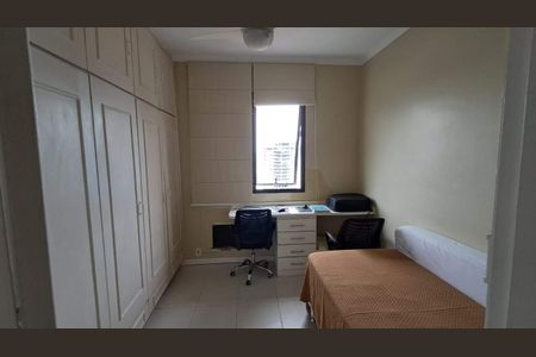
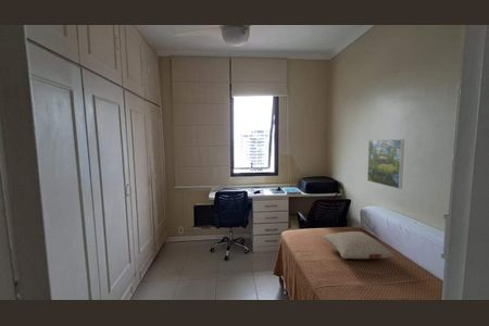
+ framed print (384, 162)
+ pillow (353, 244)
